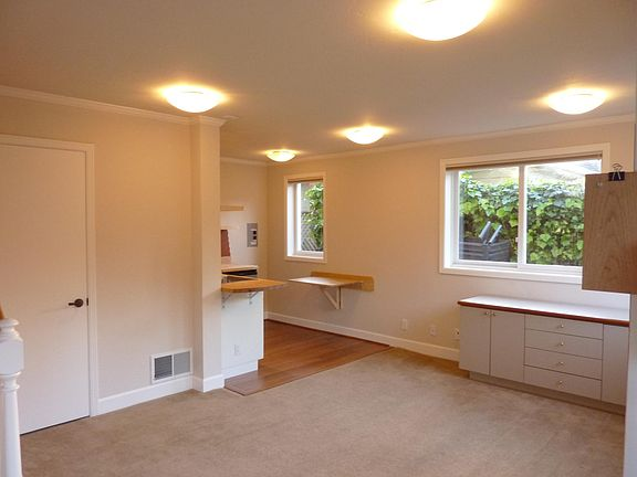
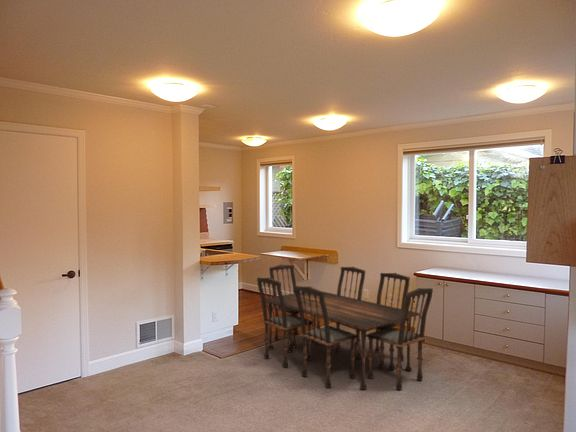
+ dining table (333, 317)
